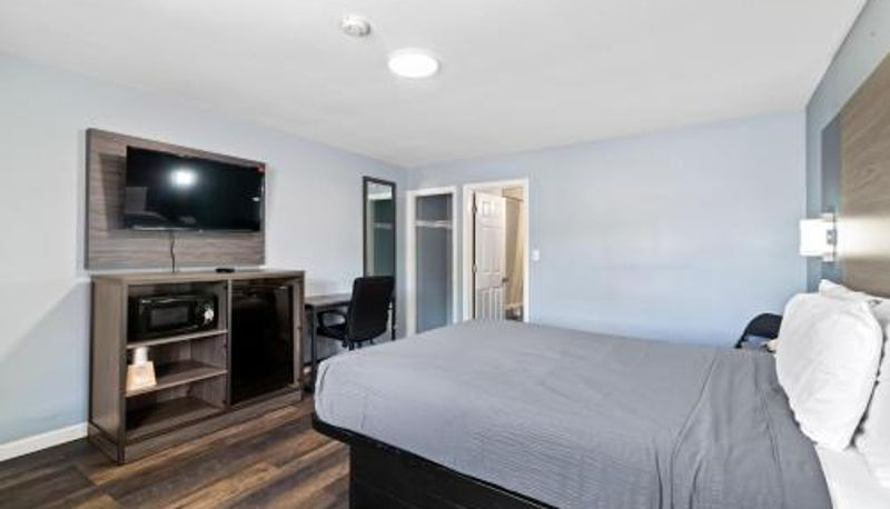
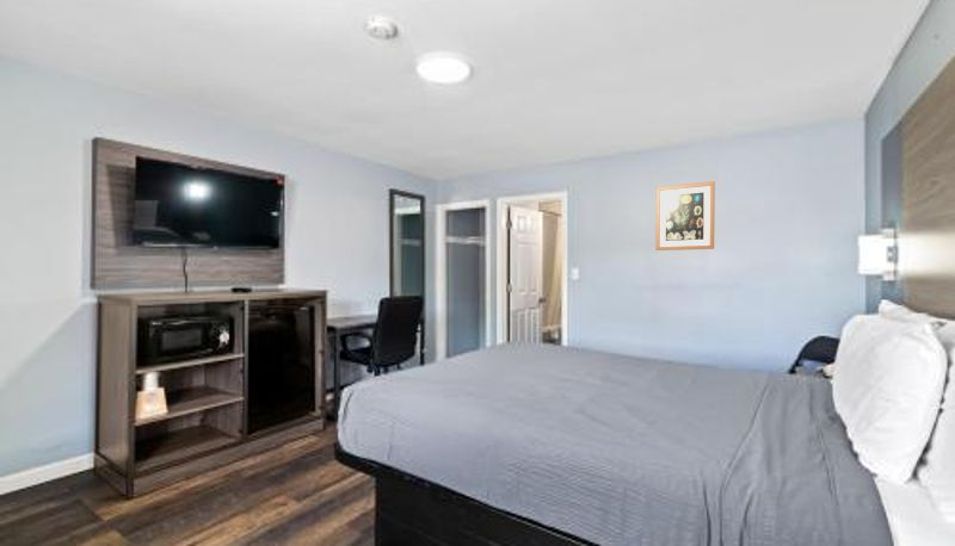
+ wall art (684, 217)
